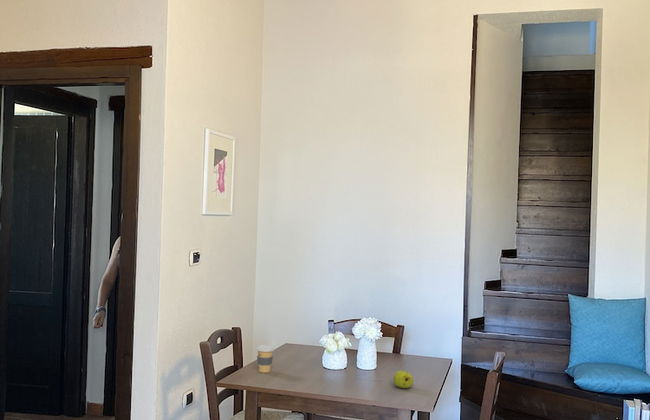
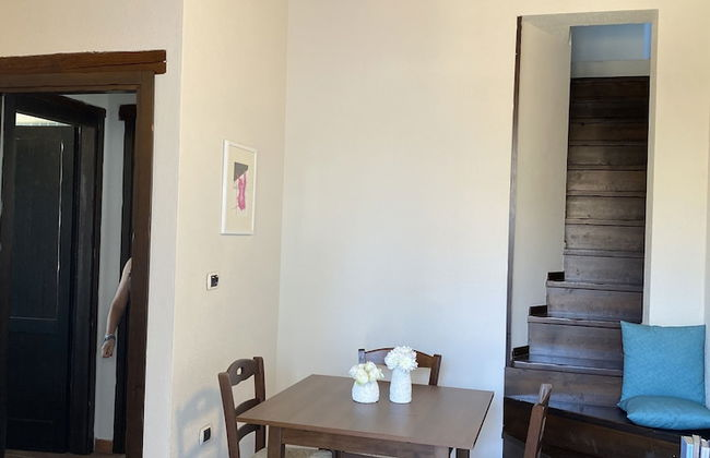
- coffee cup (264, 359)
- fruit (403, 378)
